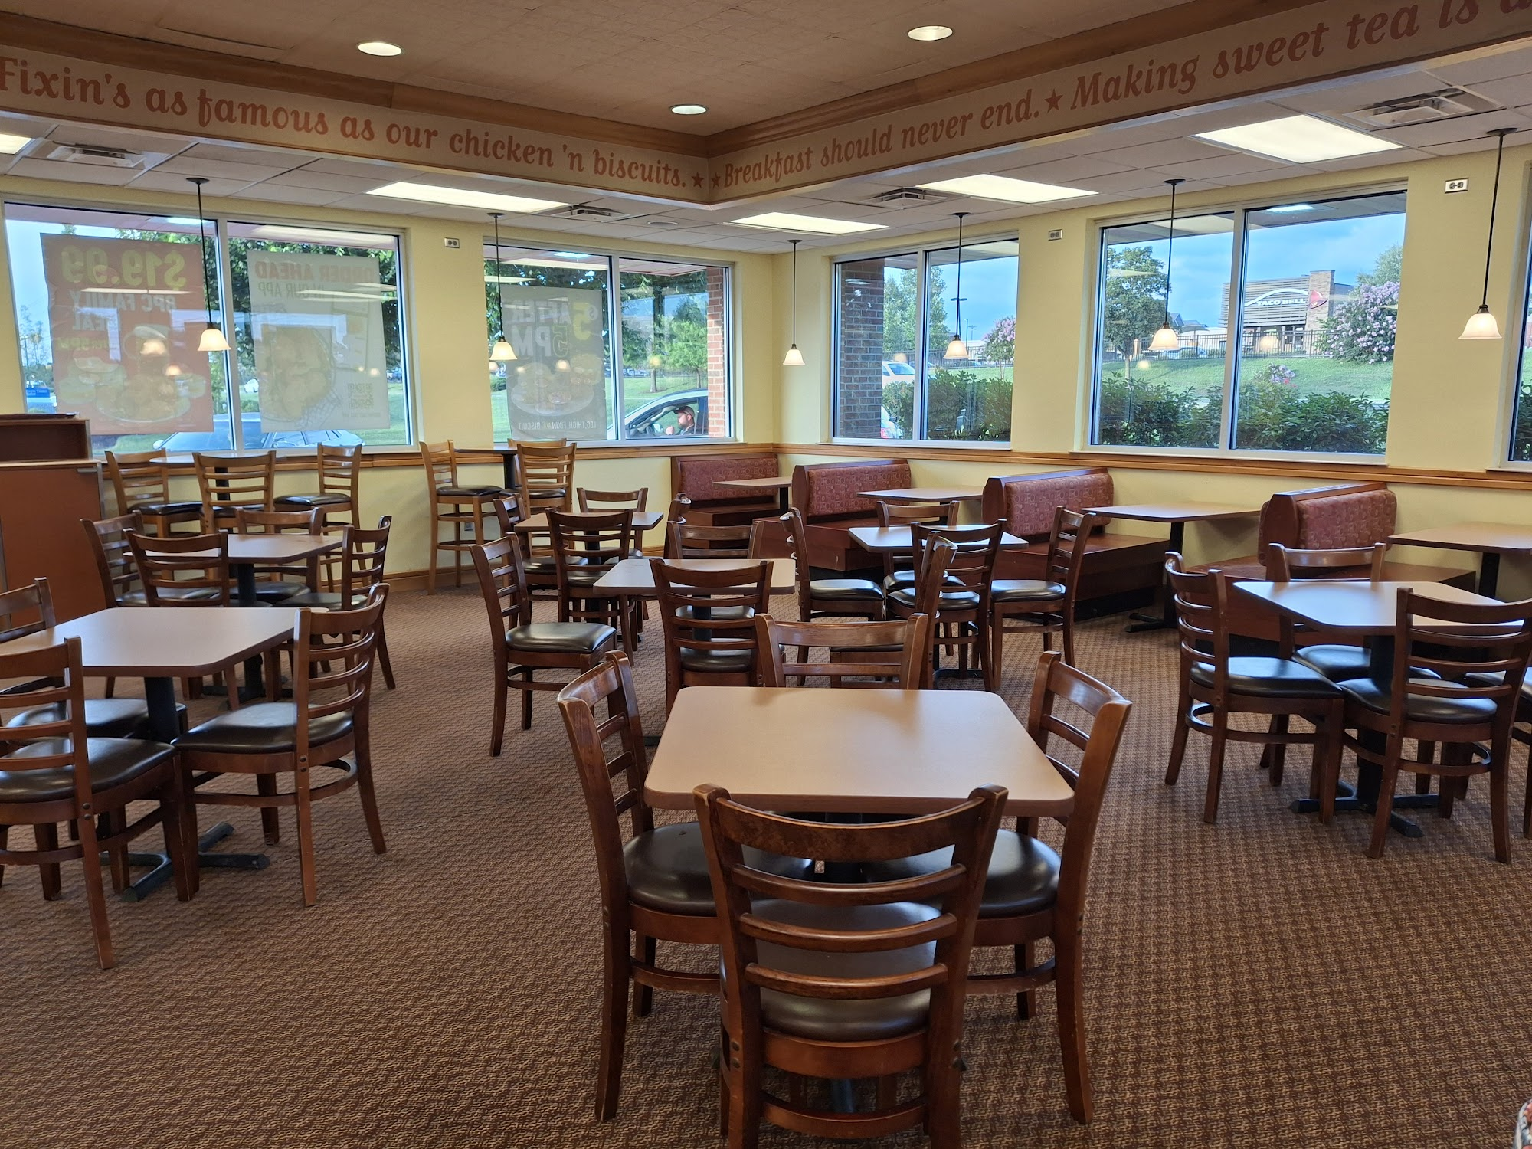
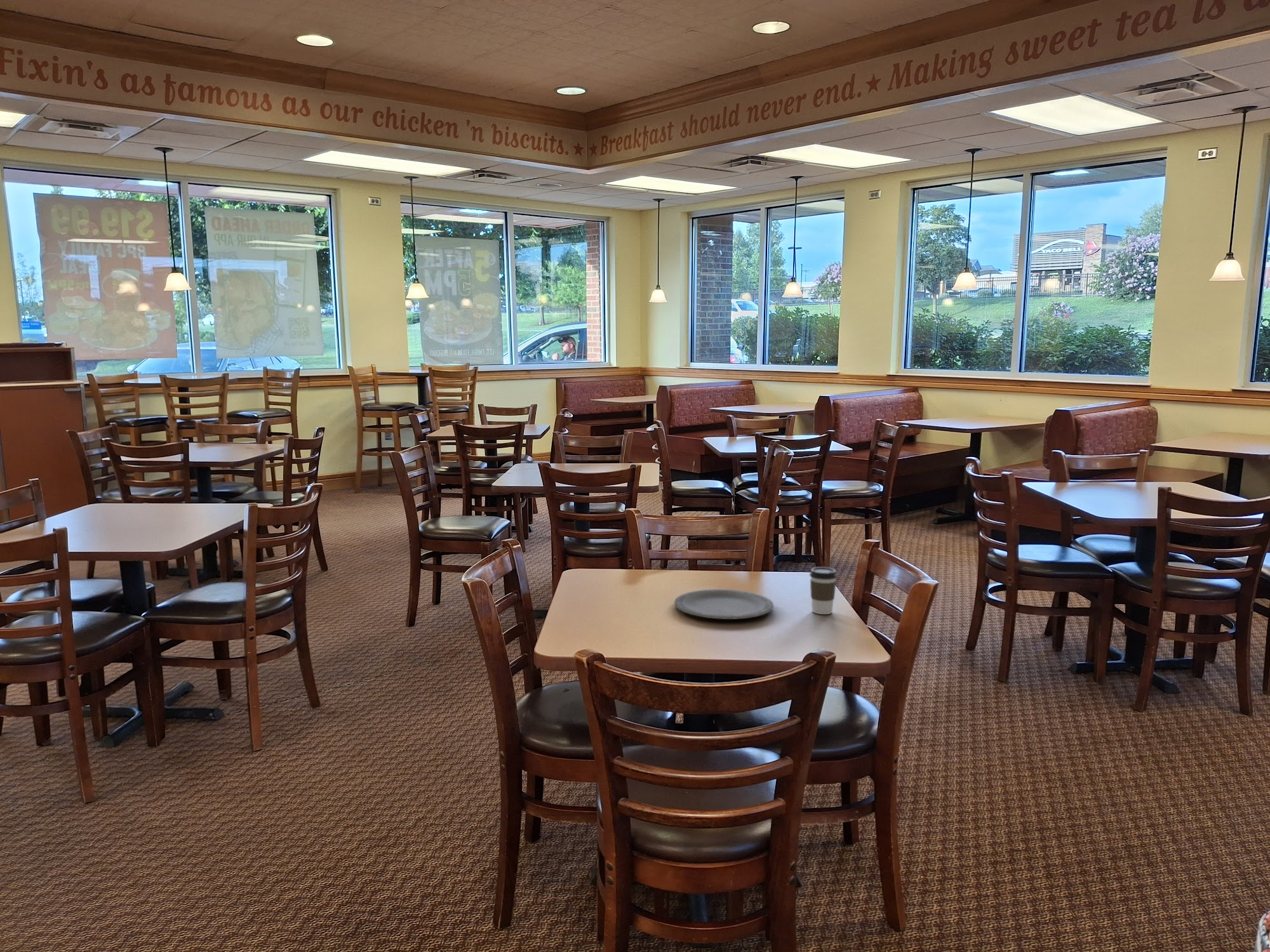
+ coffee cup (822, 590)
+ plate (723, 605)
